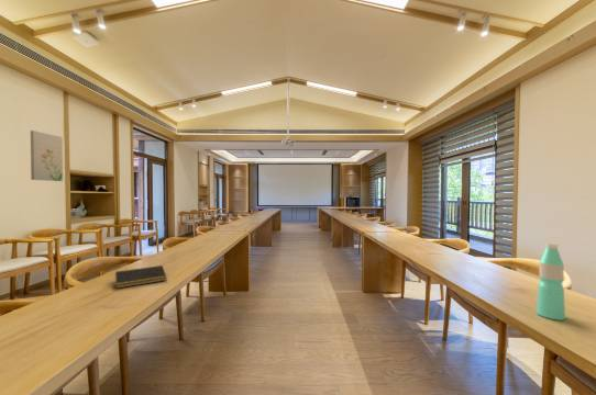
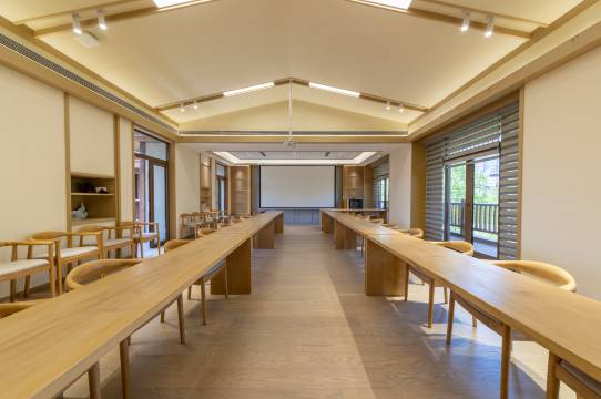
- water bottle (551, 279)
- wall art (47, 157)
- notepad (141, 275)
